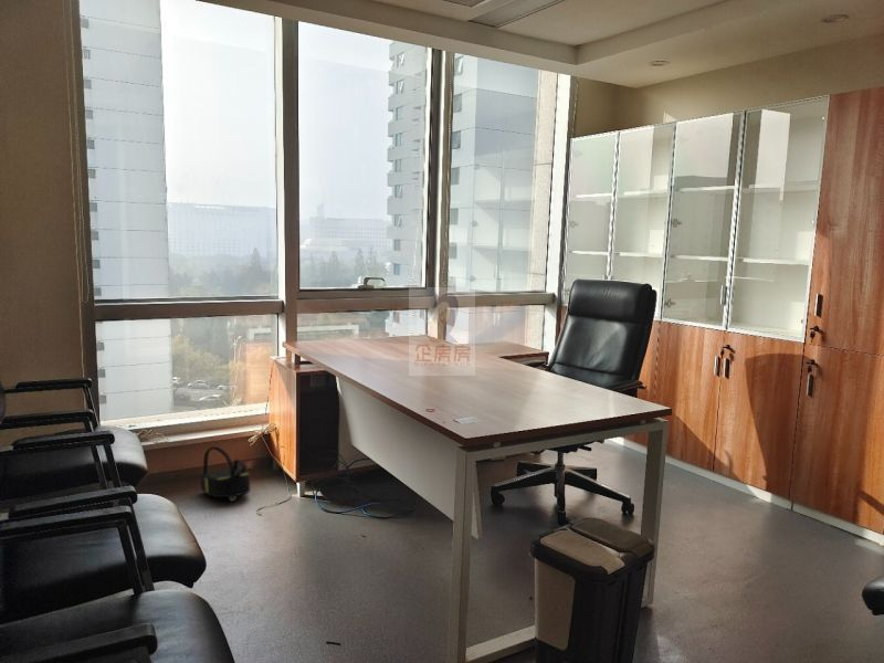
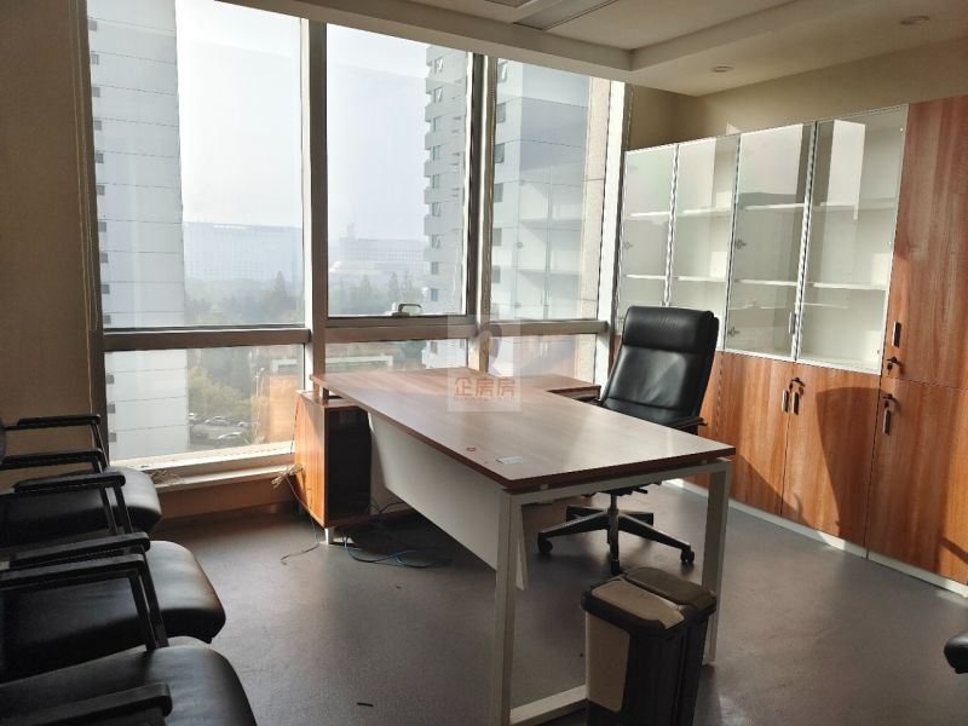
- backpack (230, 473)
